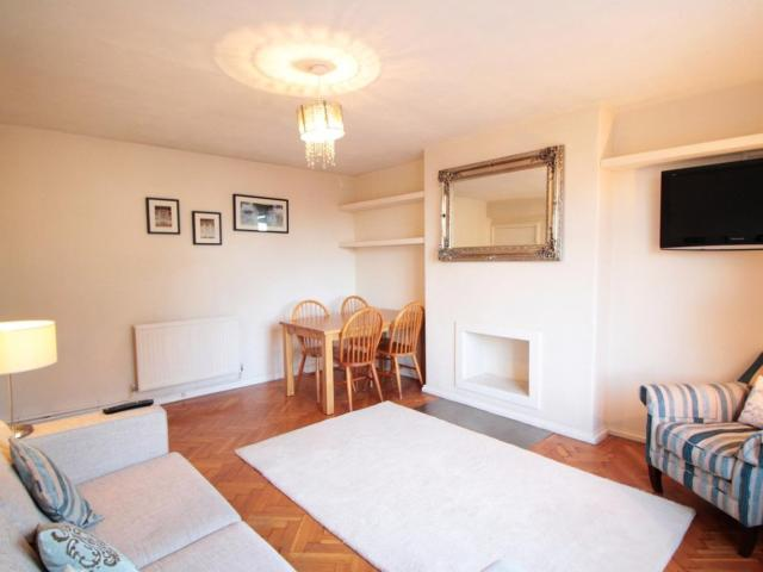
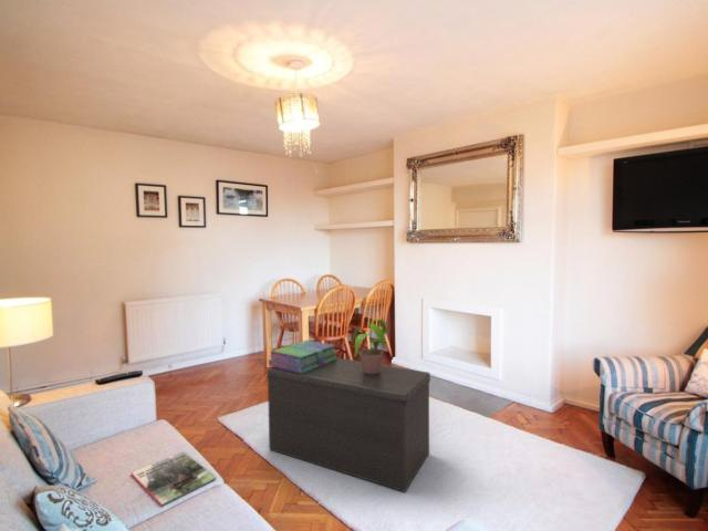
+ magazine (173, 476)
+ stack of books (303, 354)
+ potted plant (371, 345)
+ bench (347, 410)
